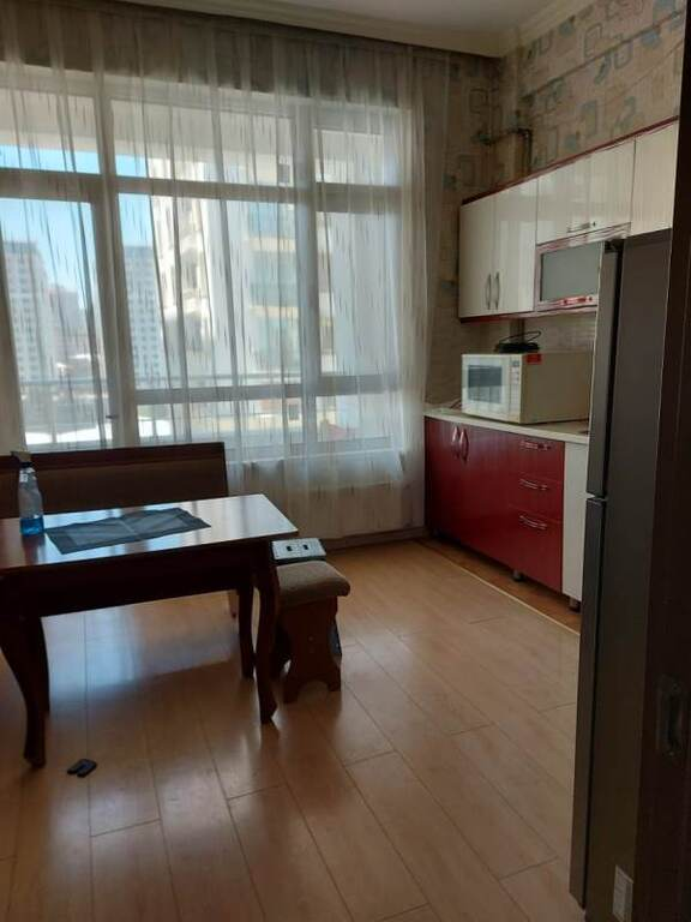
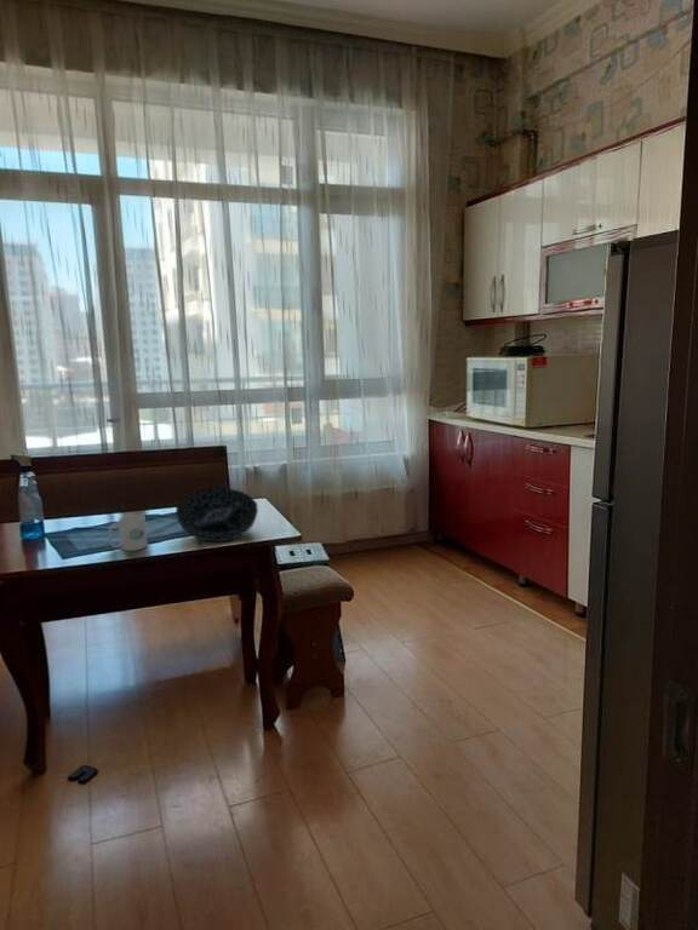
+ mug (127, 533)
+ bowl (217, 515)
